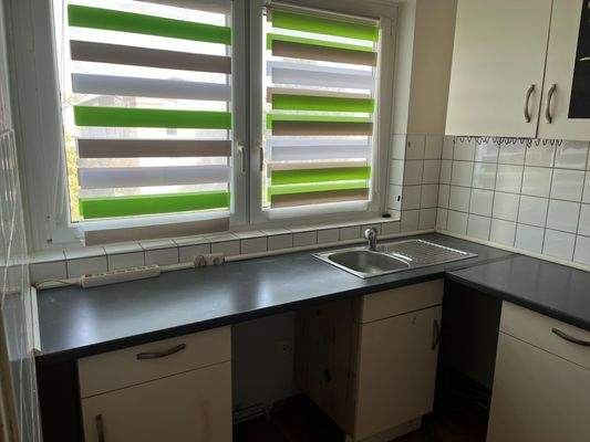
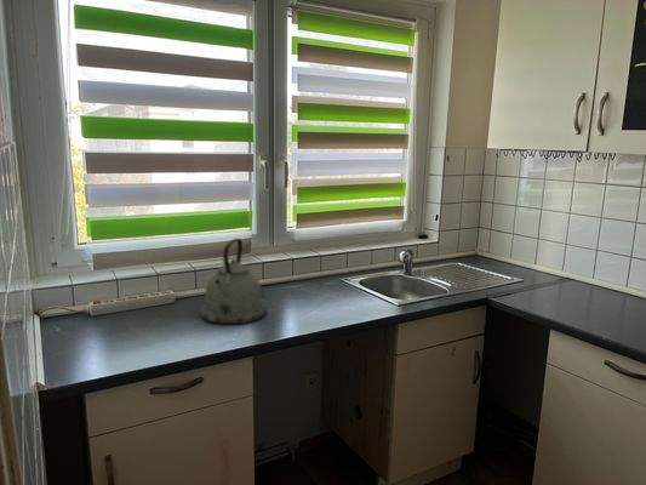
+ kettle (234, 279)
